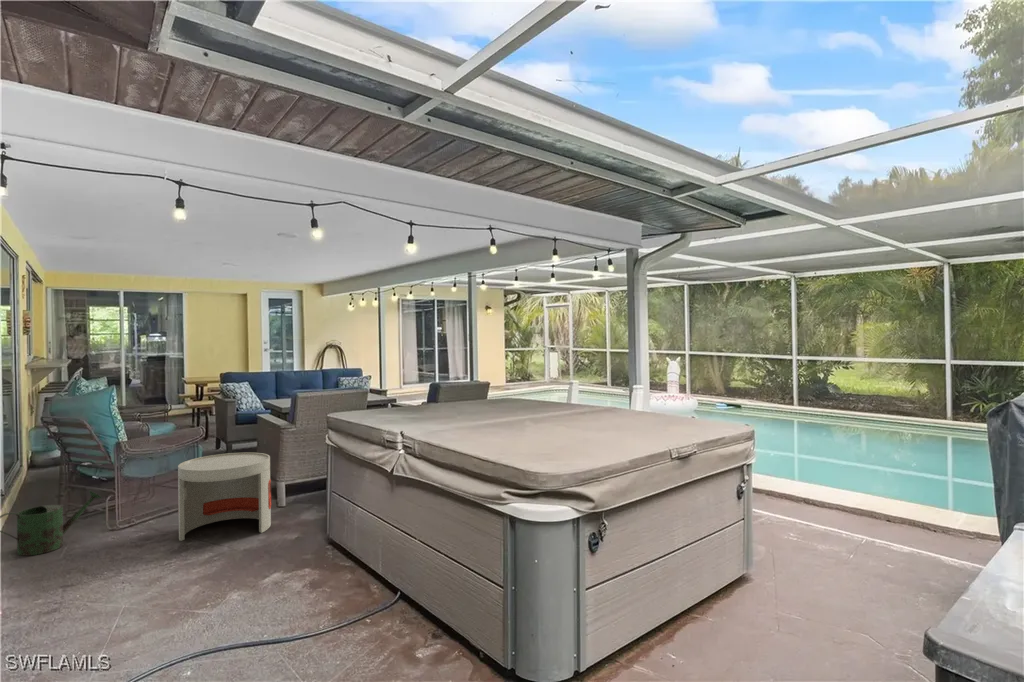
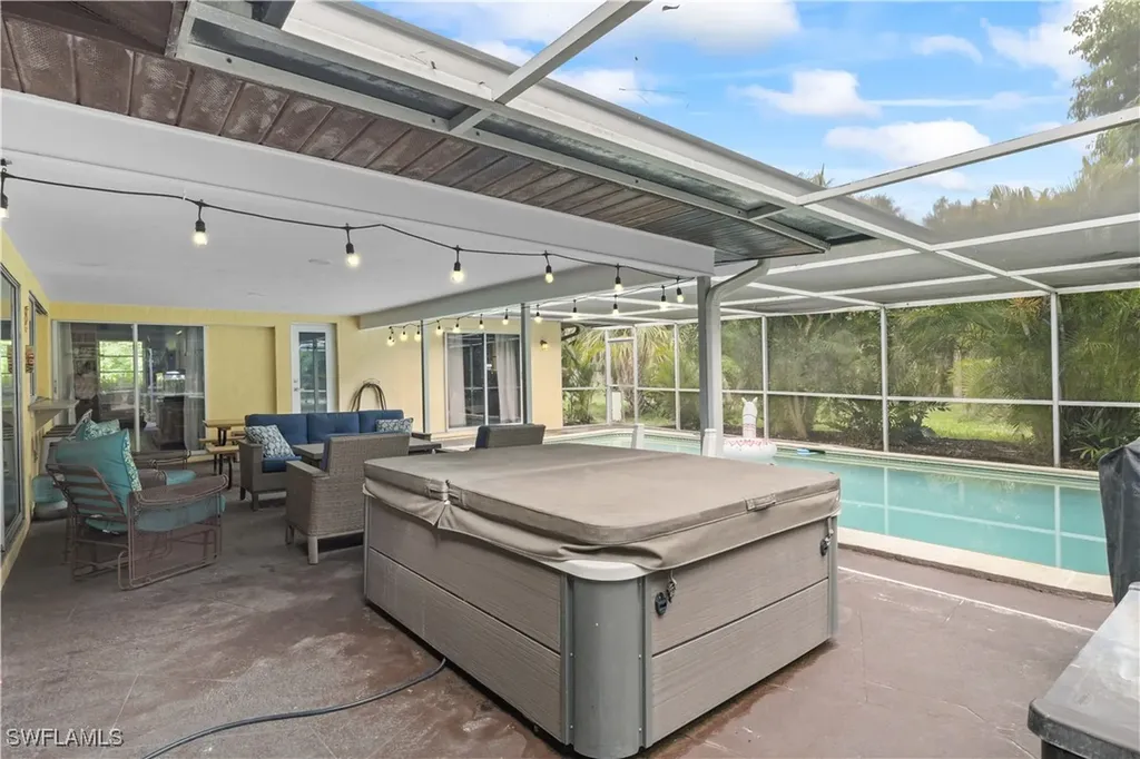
- side table (226, 495)
- watering can (52, 522)
